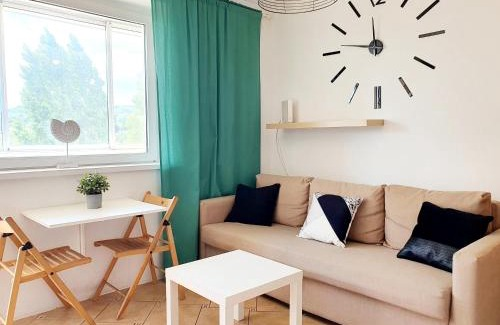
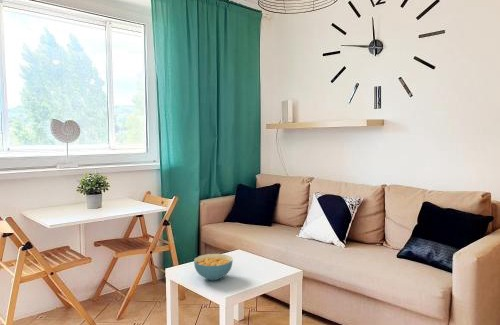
+ cereal bowl (213, 268)
